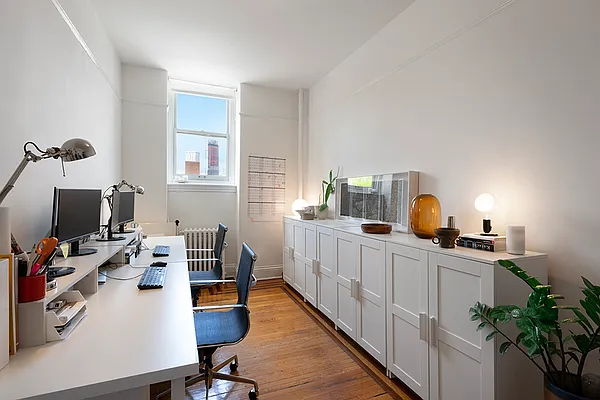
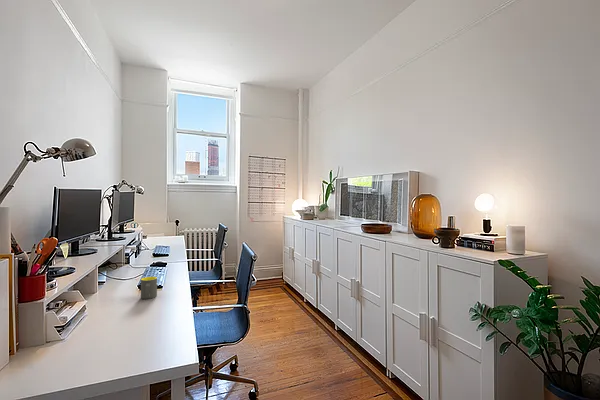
+ mug (148, 288)
